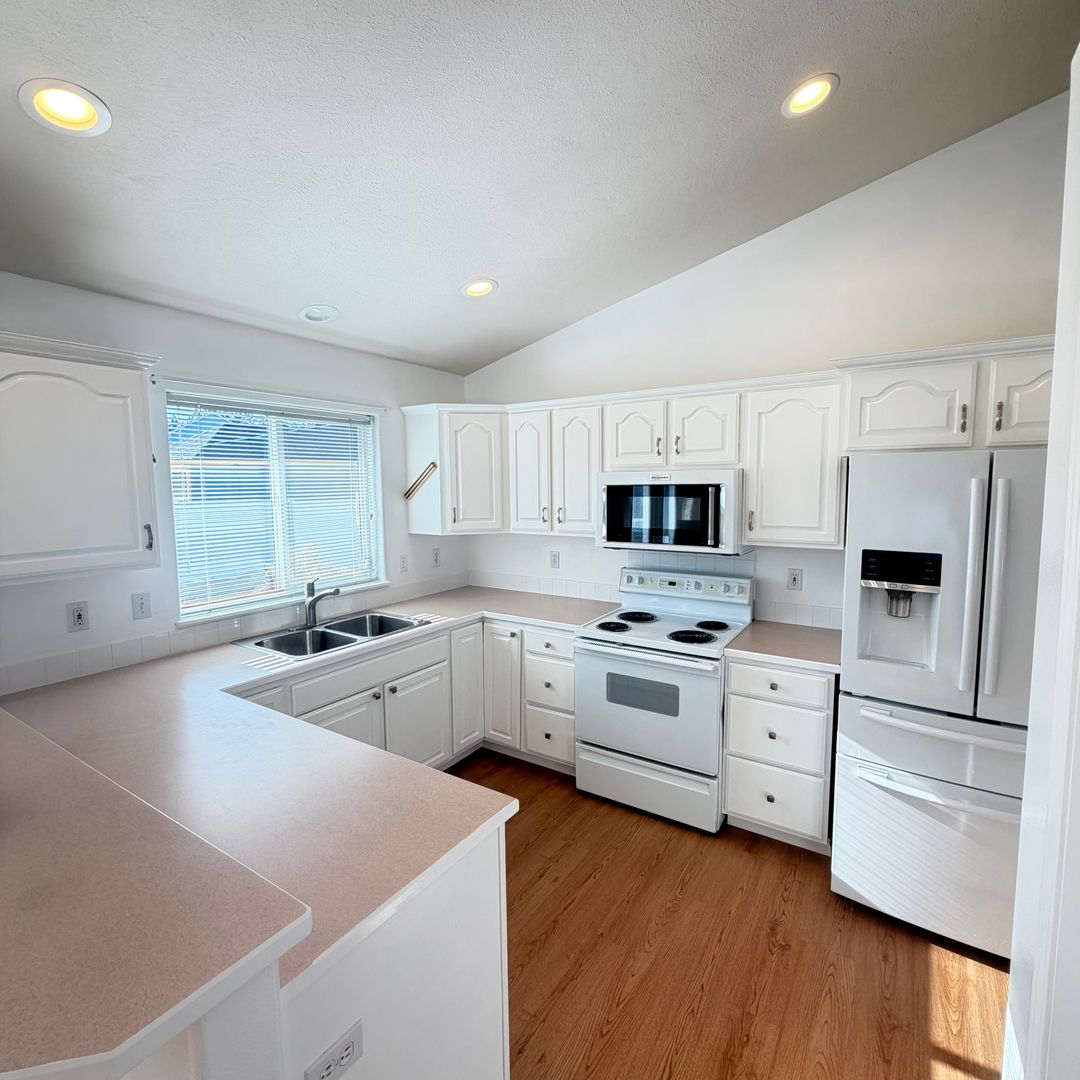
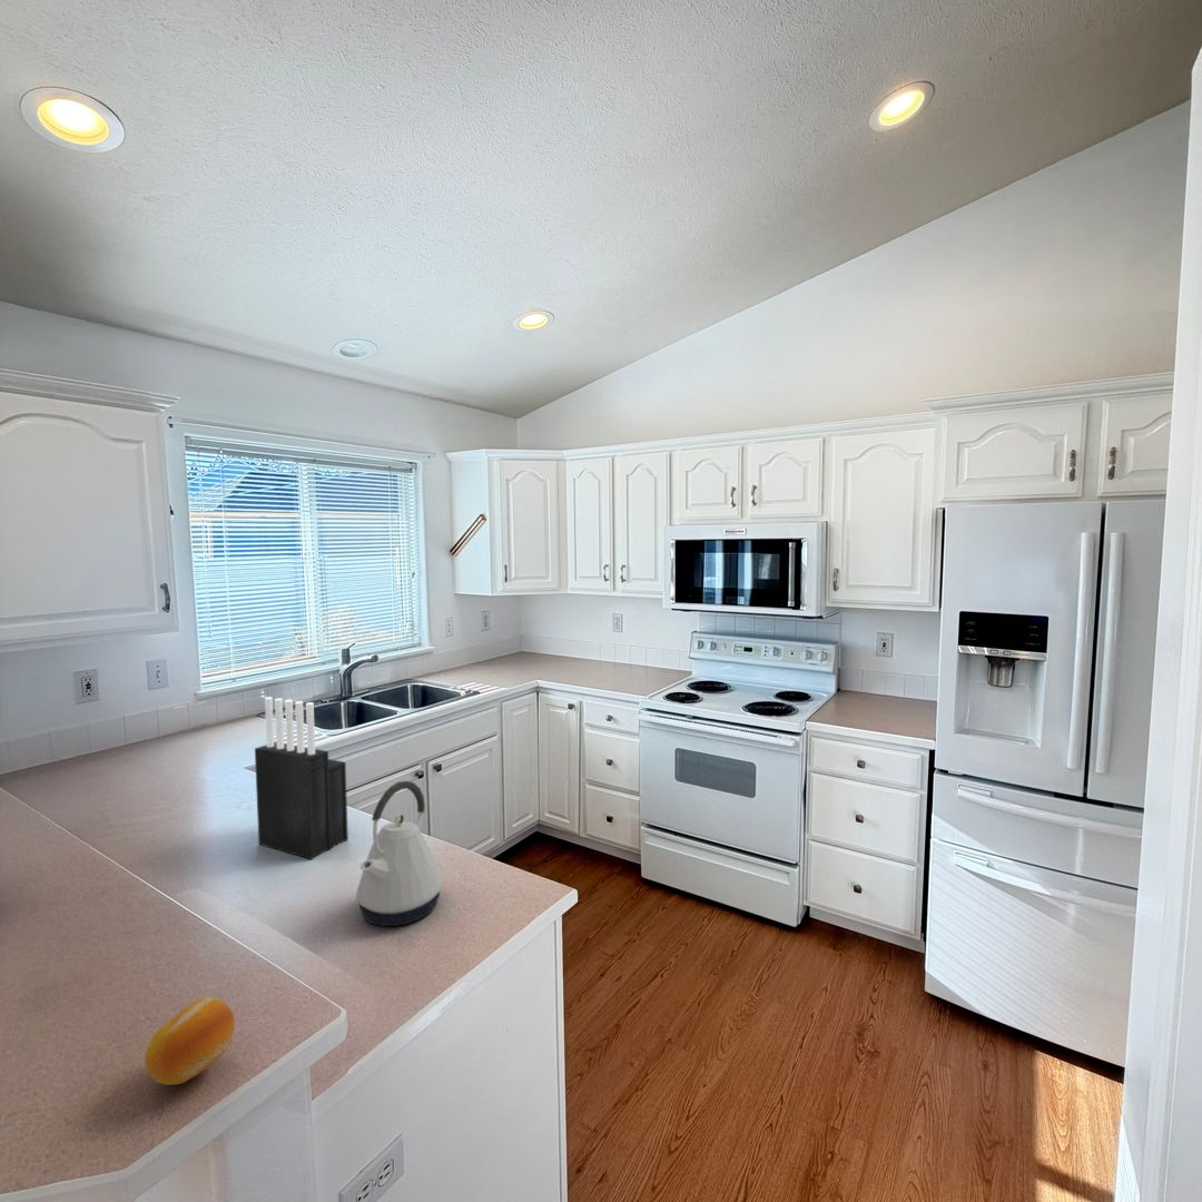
+ knife block (305, 769)
+ fruit (190, 1040)
+ kettle (396, 847)
